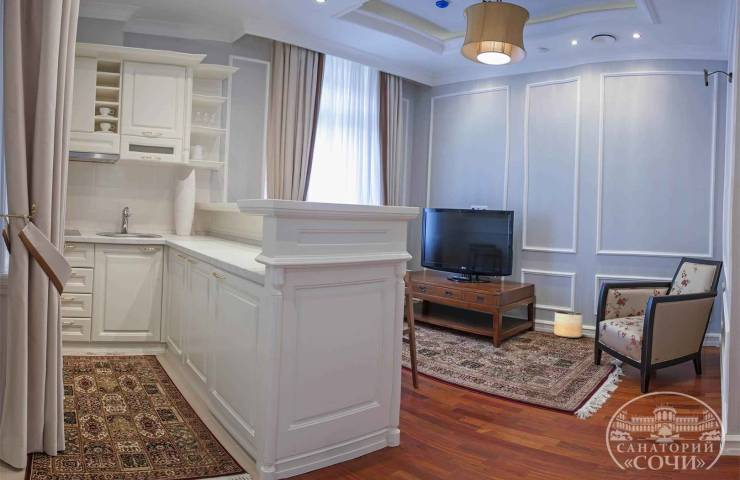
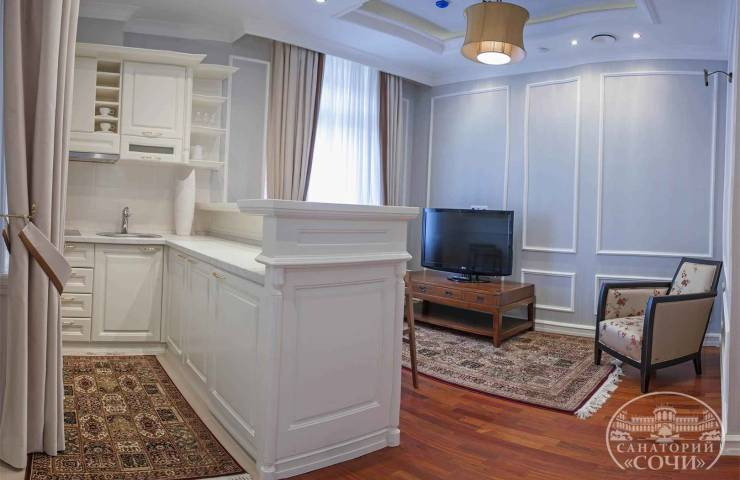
- planter (568, 324)
